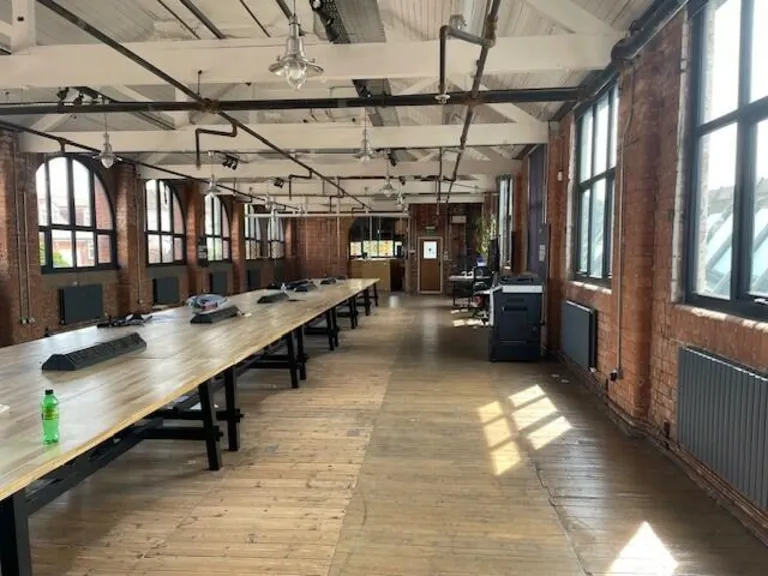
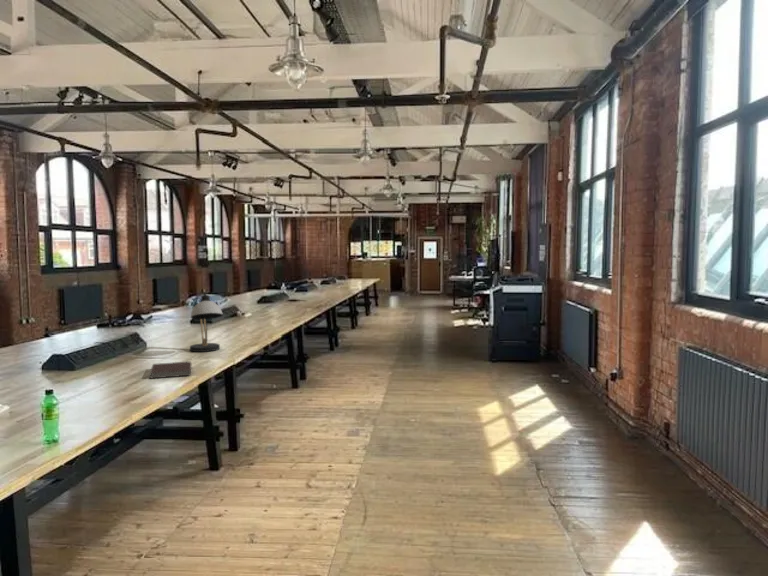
+ desk lamp (204, 321)
+ notebook (171, 369)
